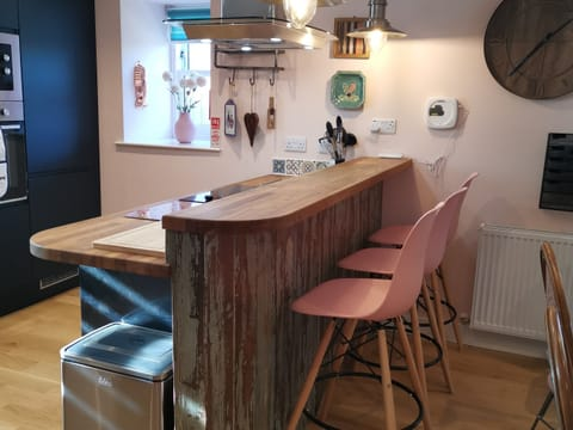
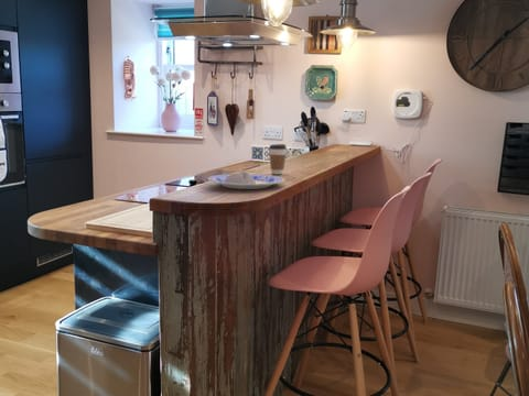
+ coffee cup (277, 158)
+ plate (246, 178)
